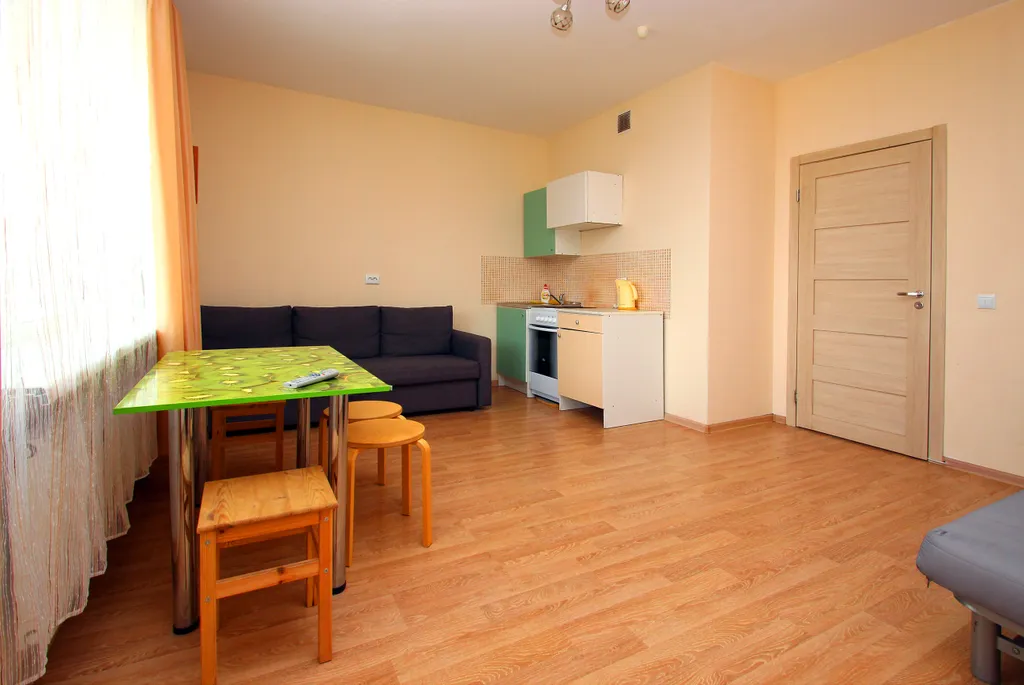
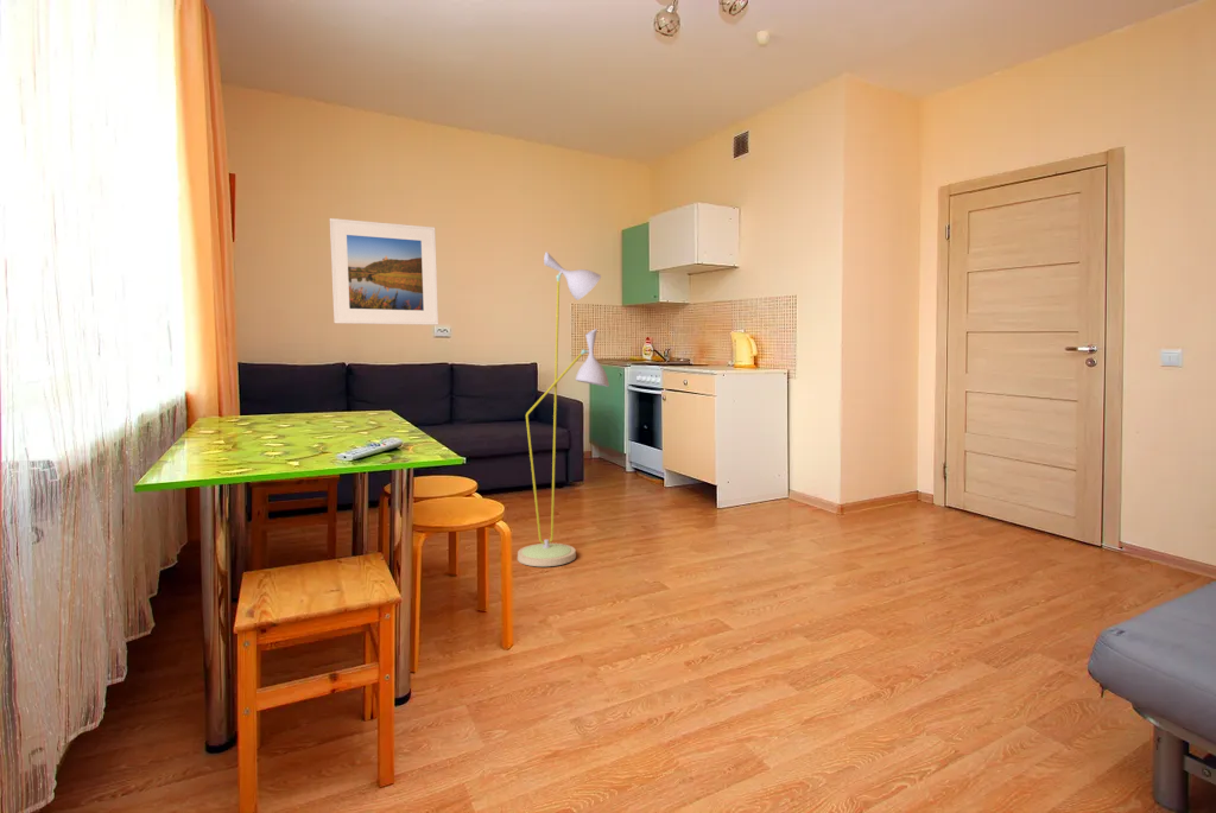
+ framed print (386, 273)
+ floor lamp (556, 405)
